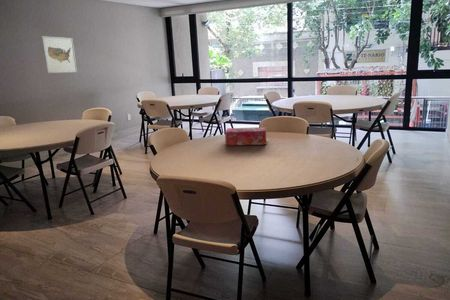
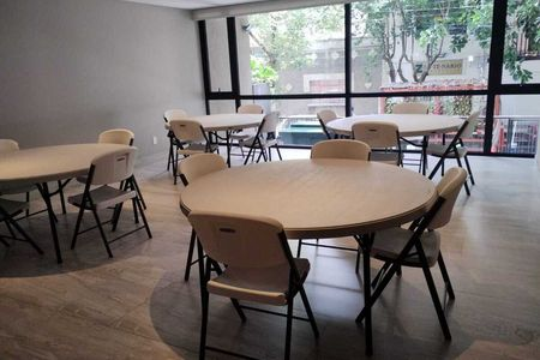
- tissue box (246, 136)
- wall art (60, 55)
